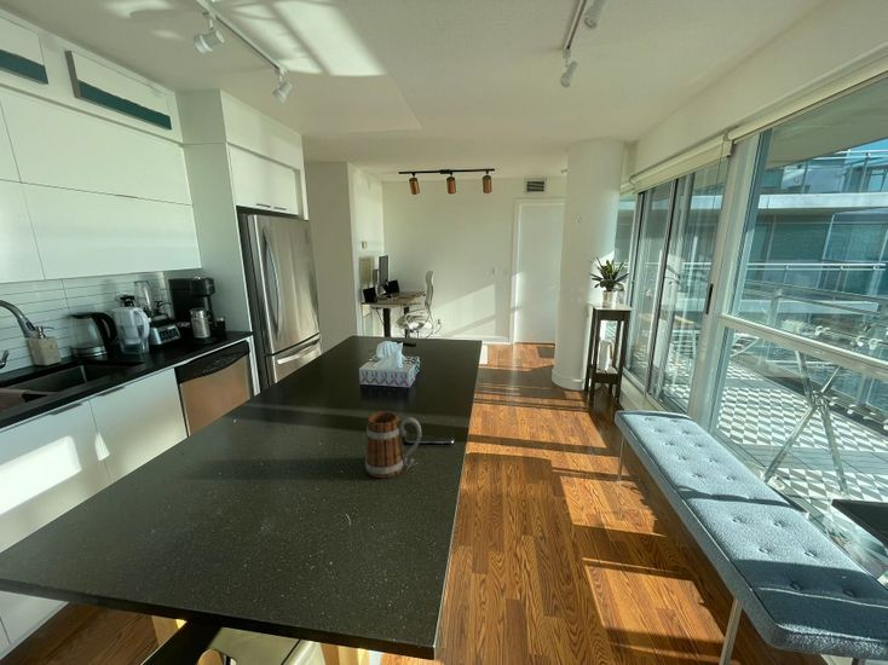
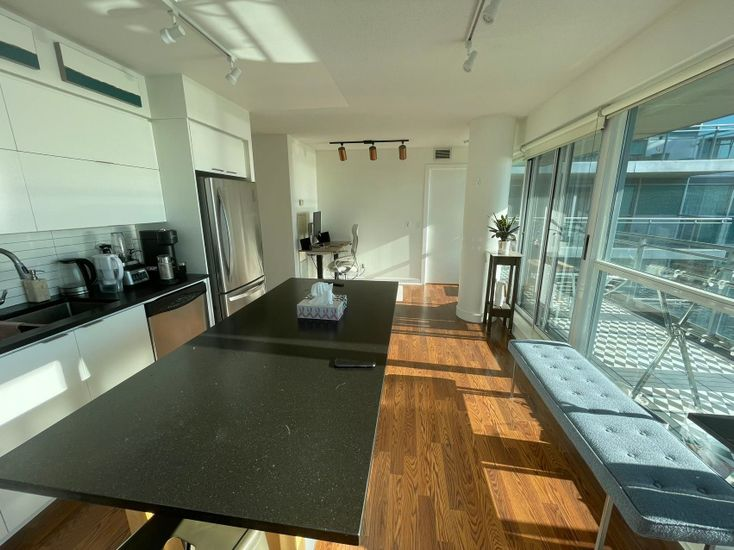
- mug (392, 443)
